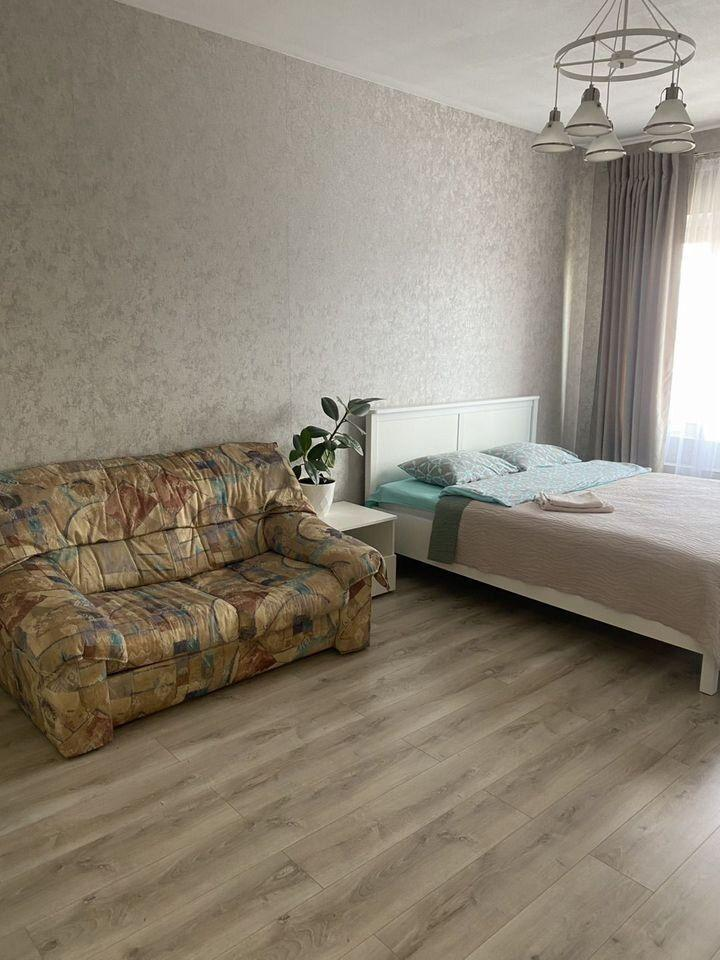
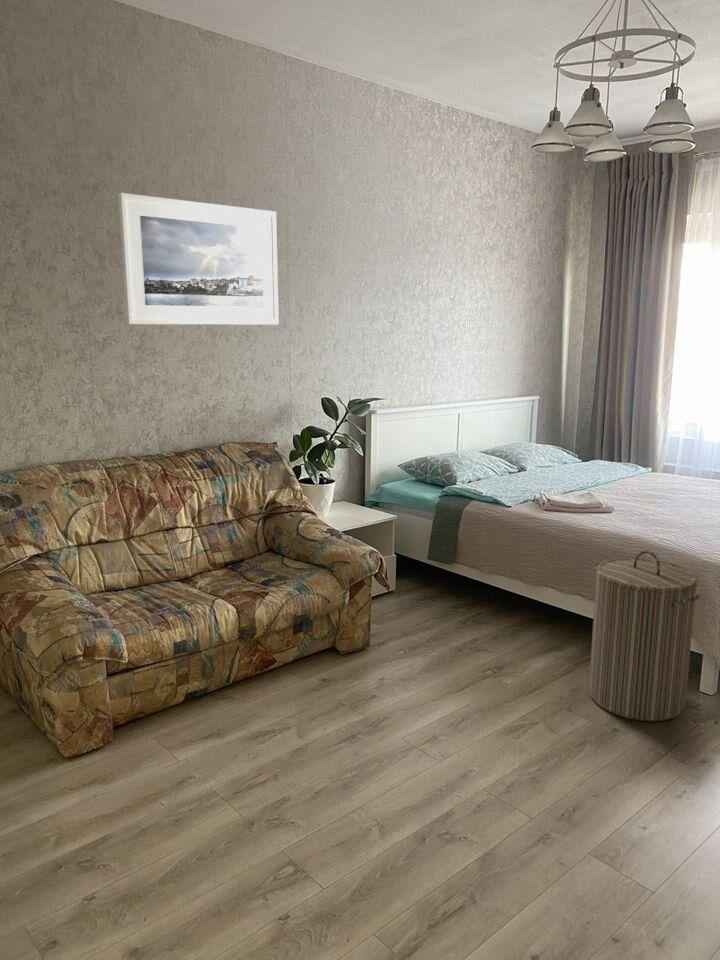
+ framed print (205, 264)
+ laundry hamper (641, 626)
